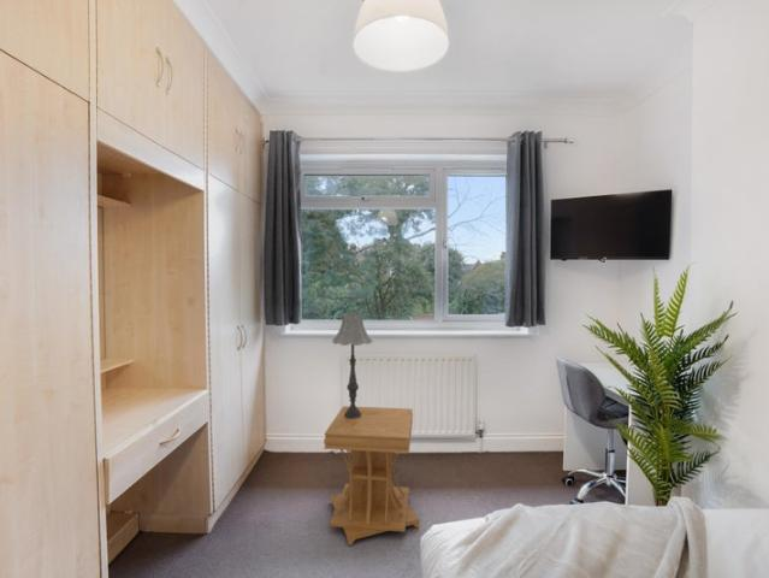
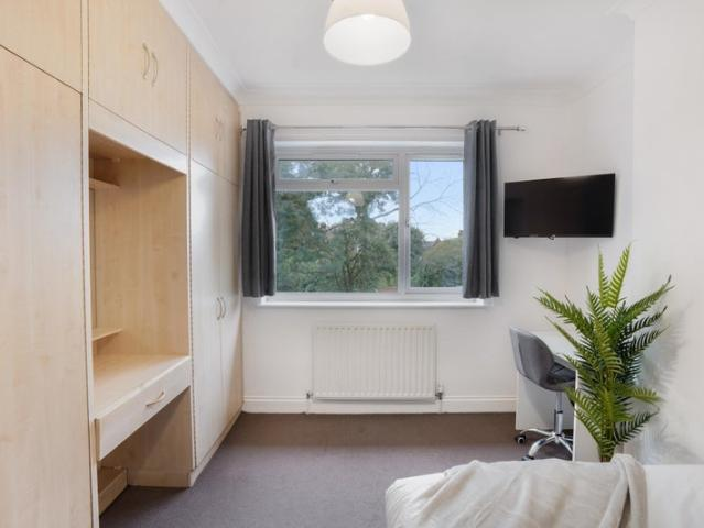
- side table (372, 467)
- table lamp (353, 365)
